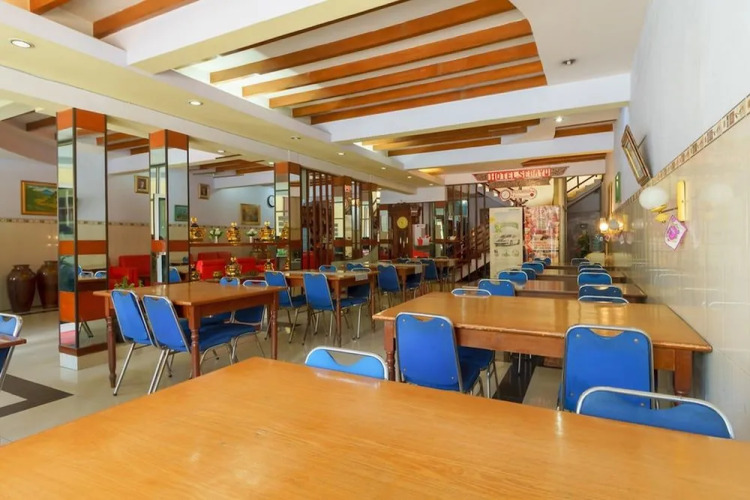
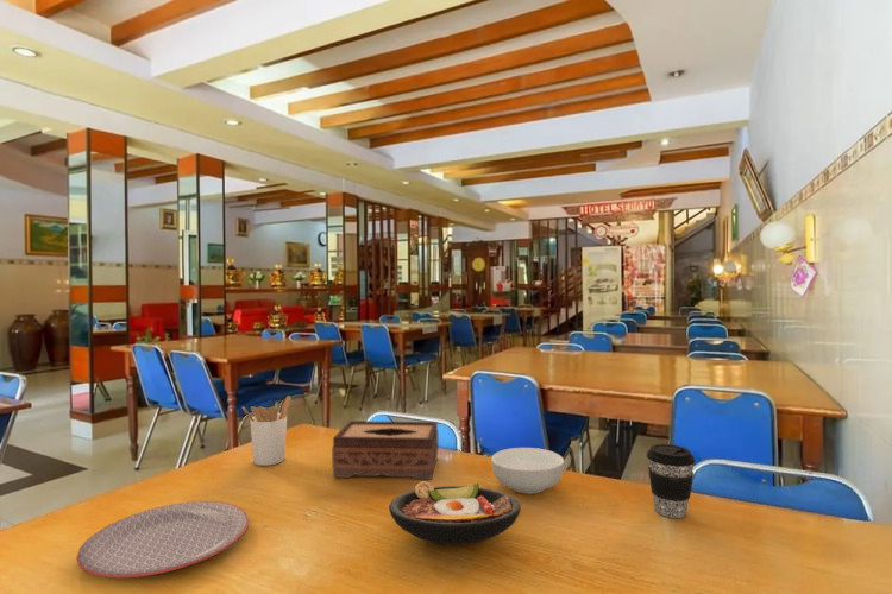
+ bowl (454, 516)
+ plate (169, 538)
+ utensil holder (268, 430)
+ cereal bowl (527, 472)
+ coffee cup (670, 480)
+ tissue box (388, 448)
